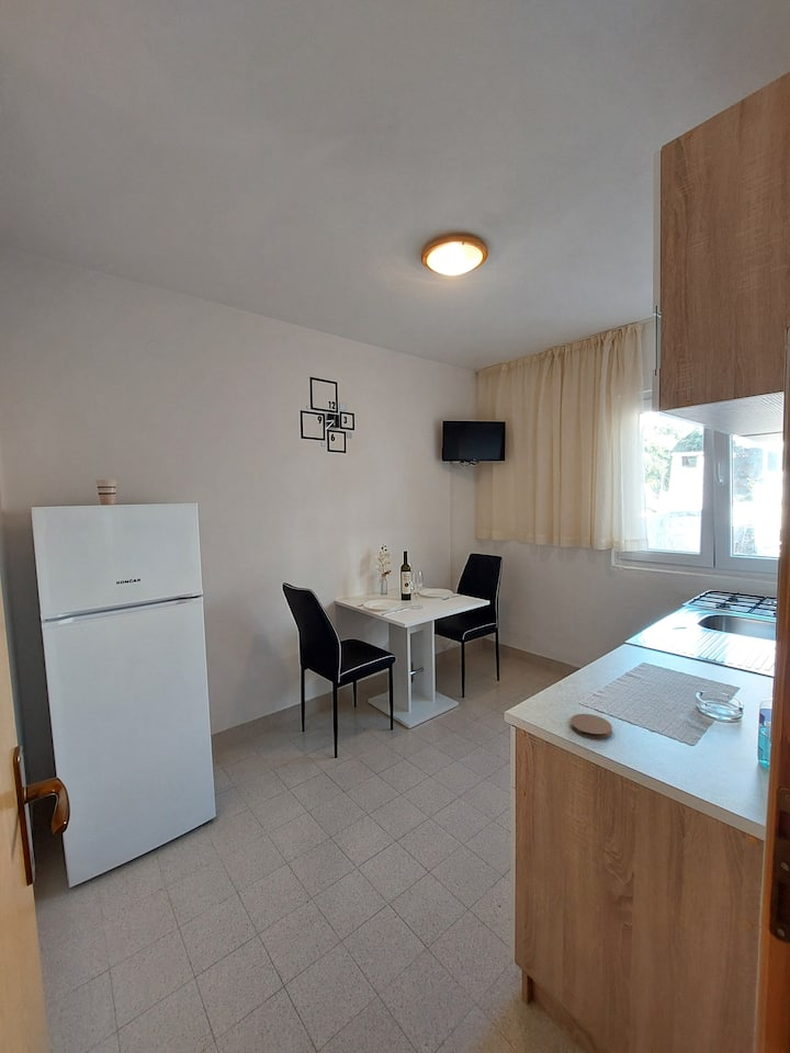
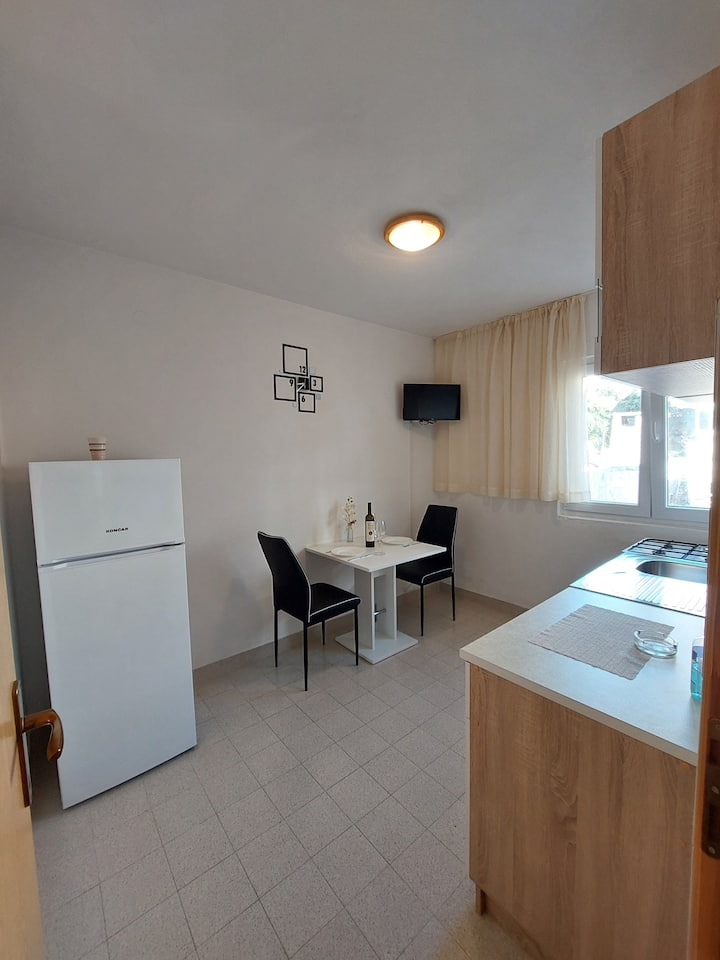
- coaster (590, 725)
